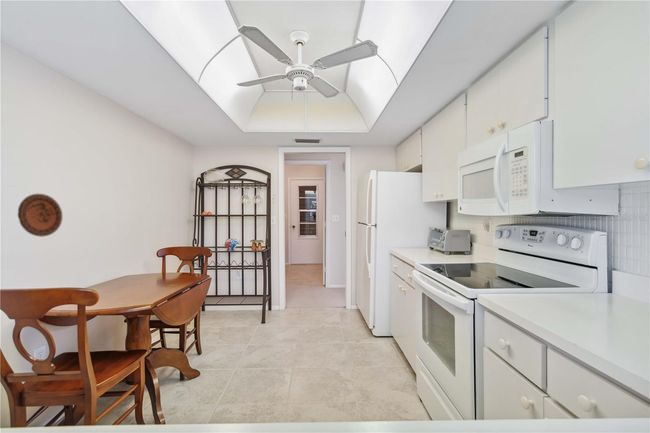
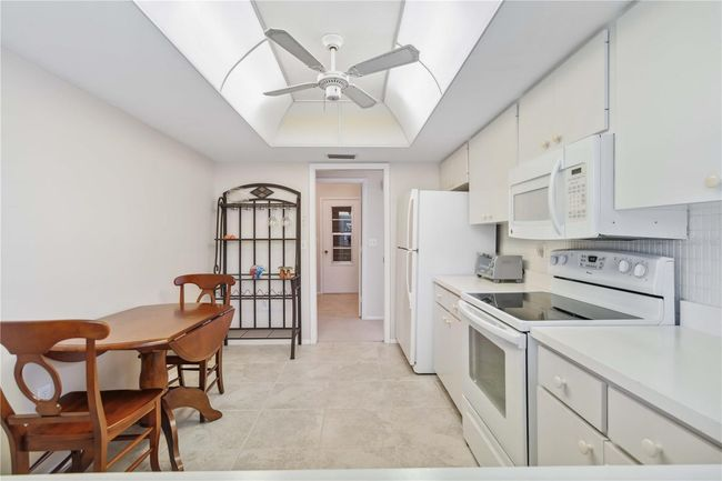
- decorative plate (40, 215)
